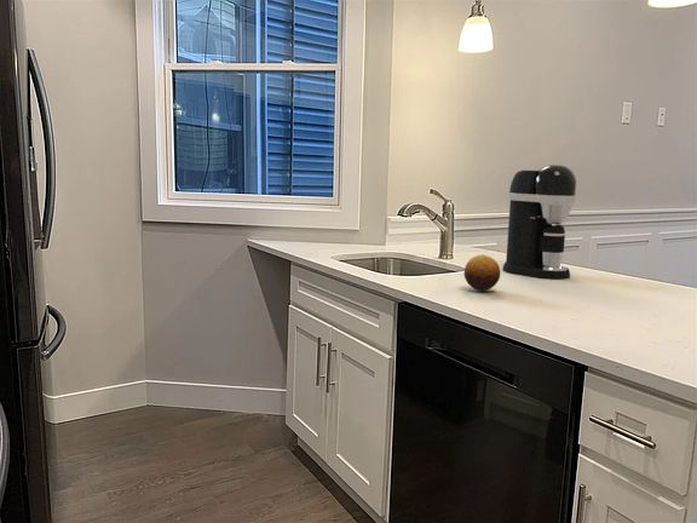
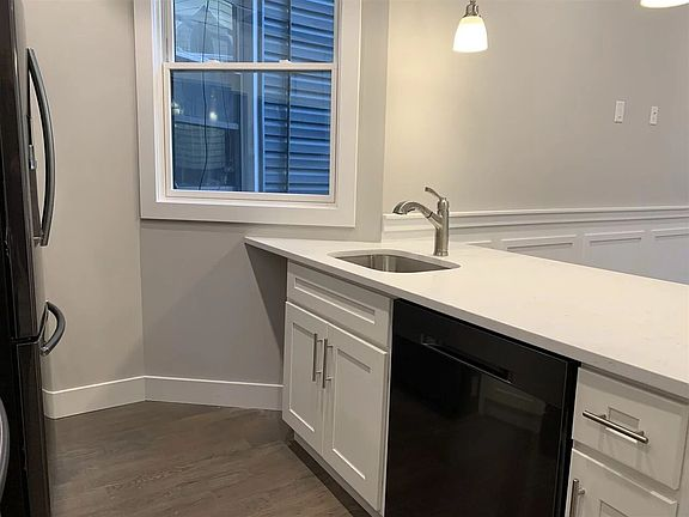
- fruit (482, 272)
- coffee maker (538, 219)
